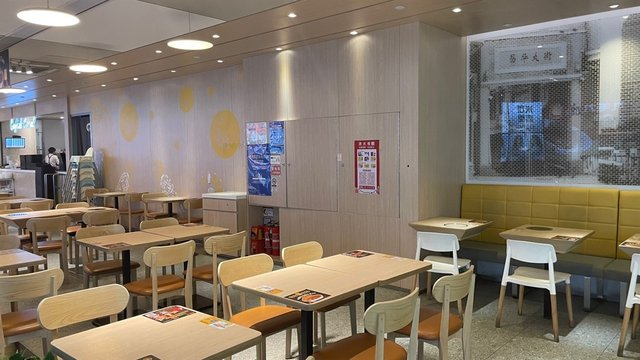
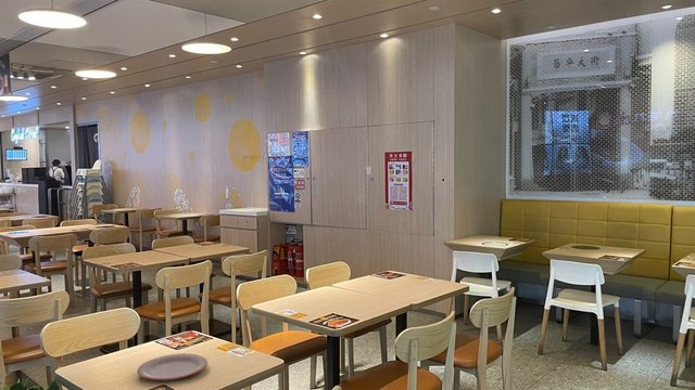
+ plate (173, 367)
